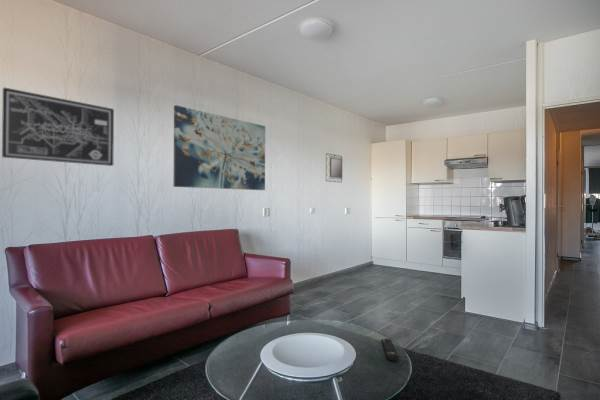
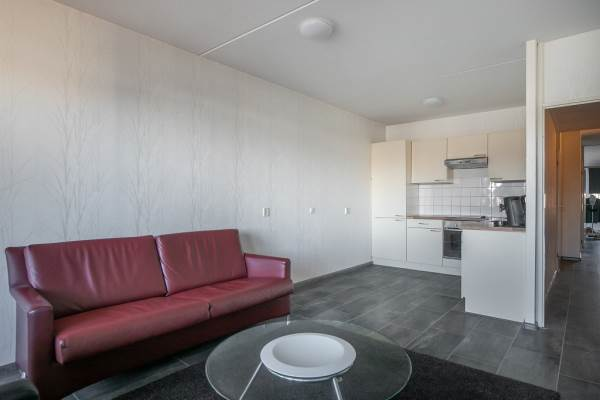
- remote control (389, 349)
- wall art (224, 152)
- home mirror (335, 168)
- wall art (63, 130)
